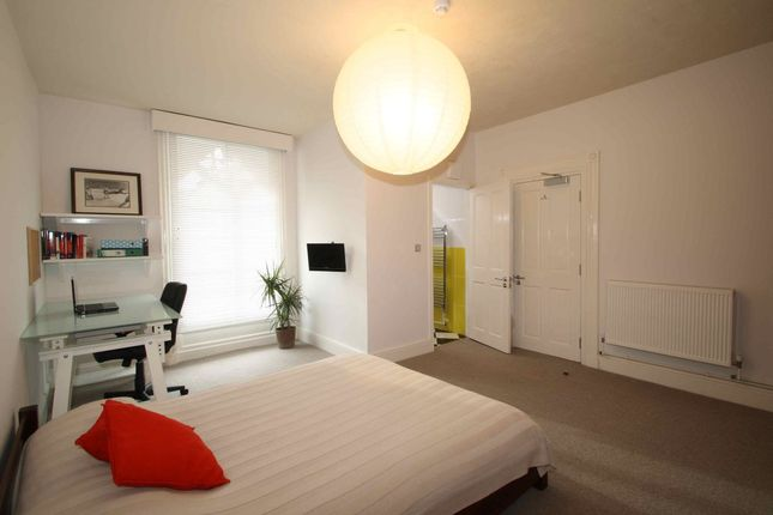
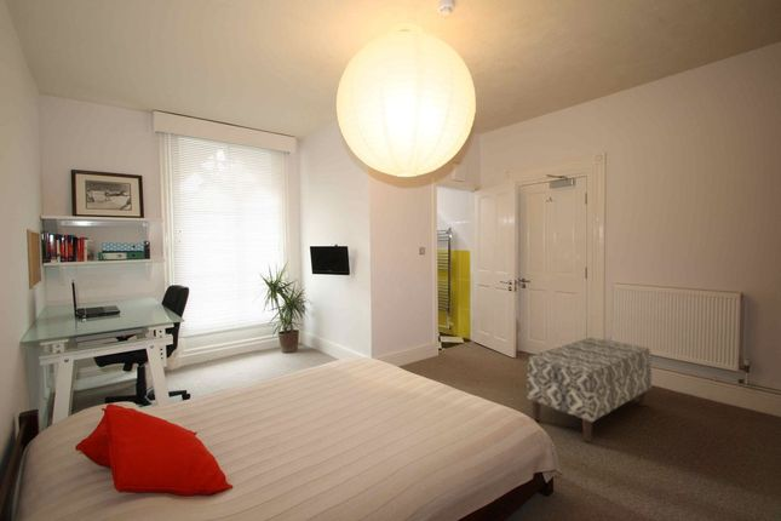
+ bench (591, 382)
